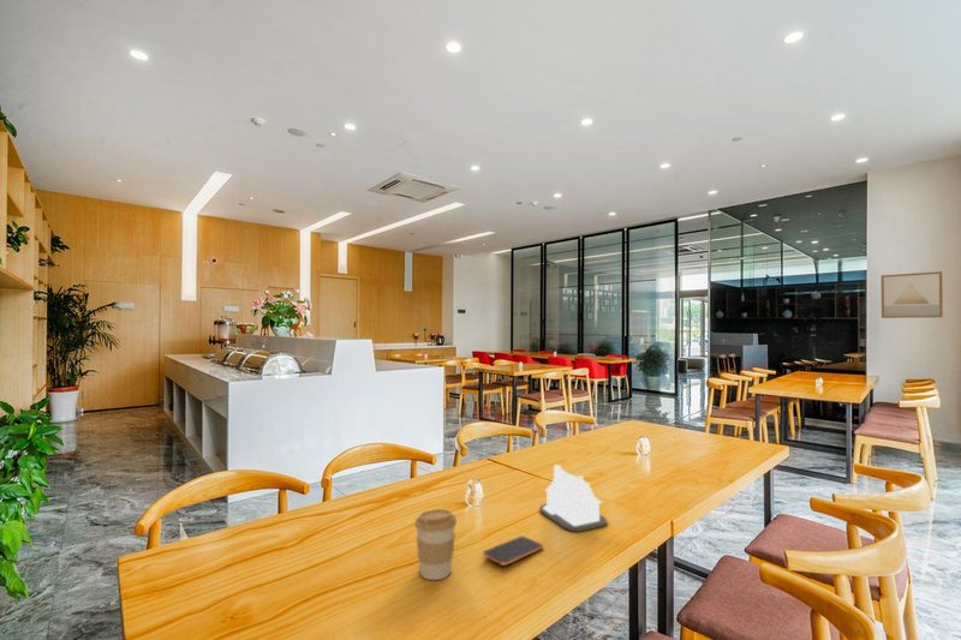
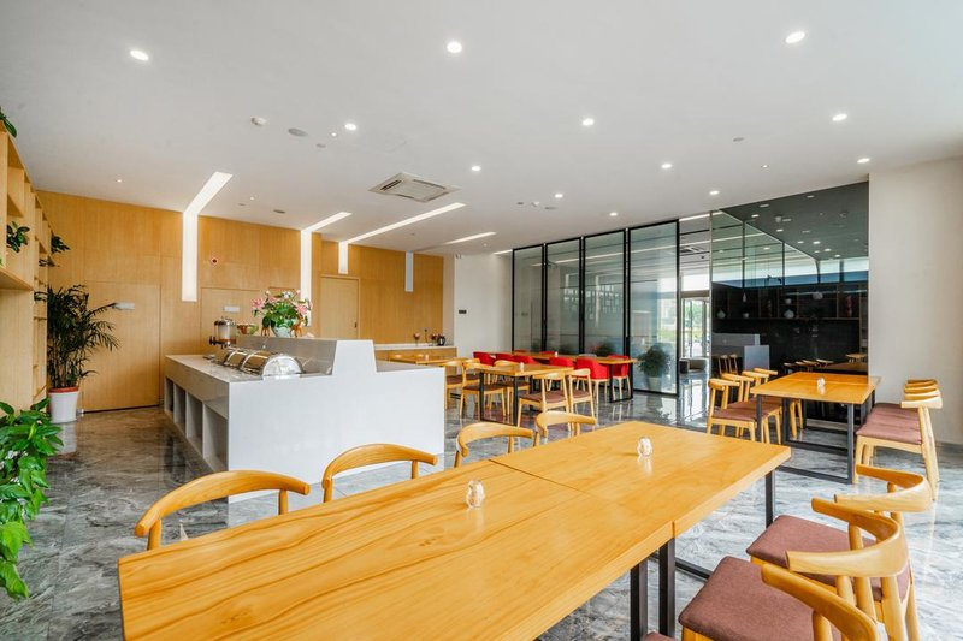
- smartphone (513, 549)
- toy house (572, 494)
- wall art (911, 295)
- coffee cup (435, 542)
